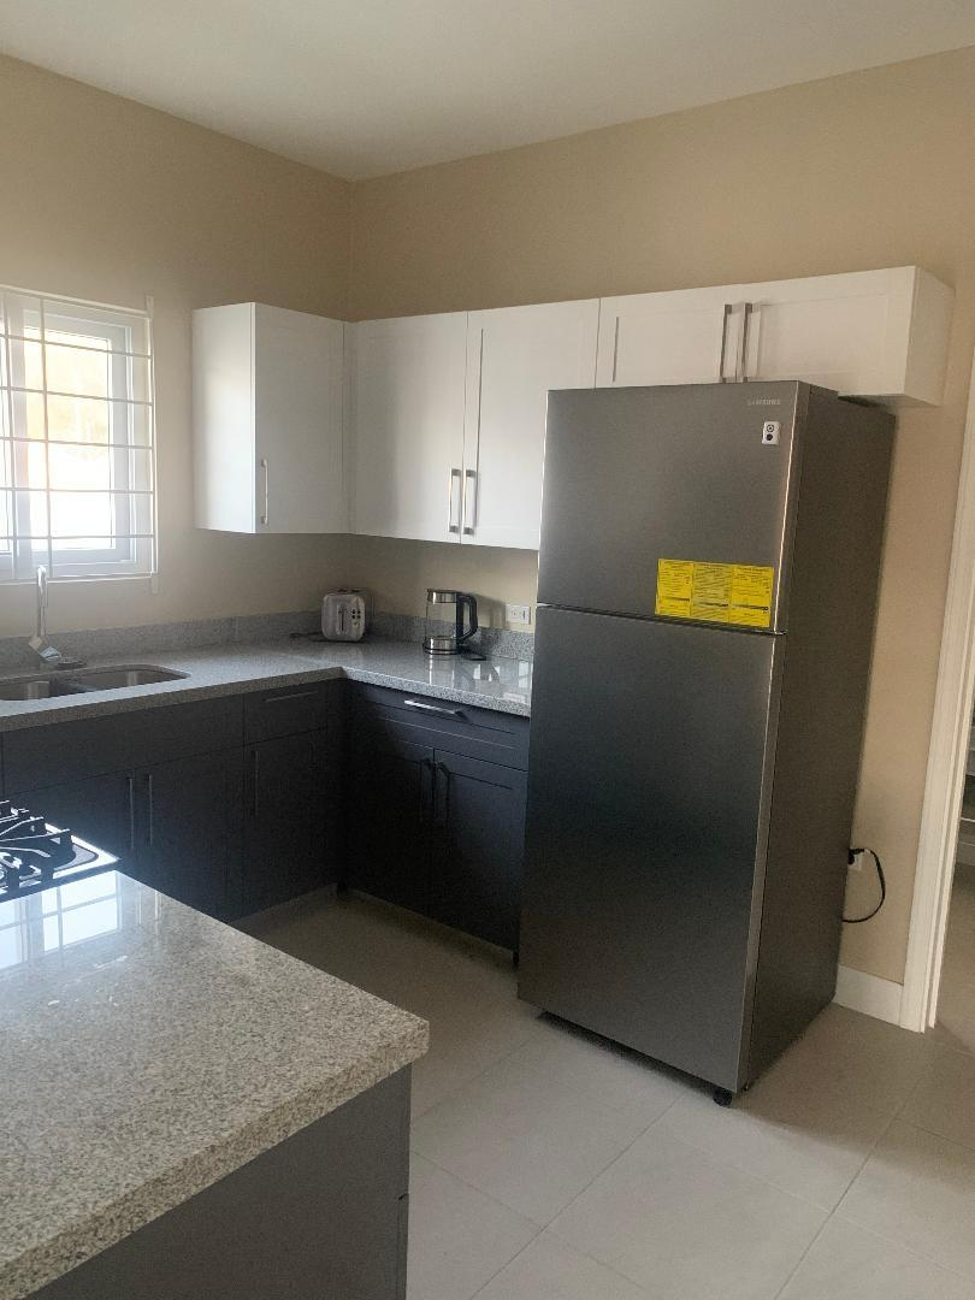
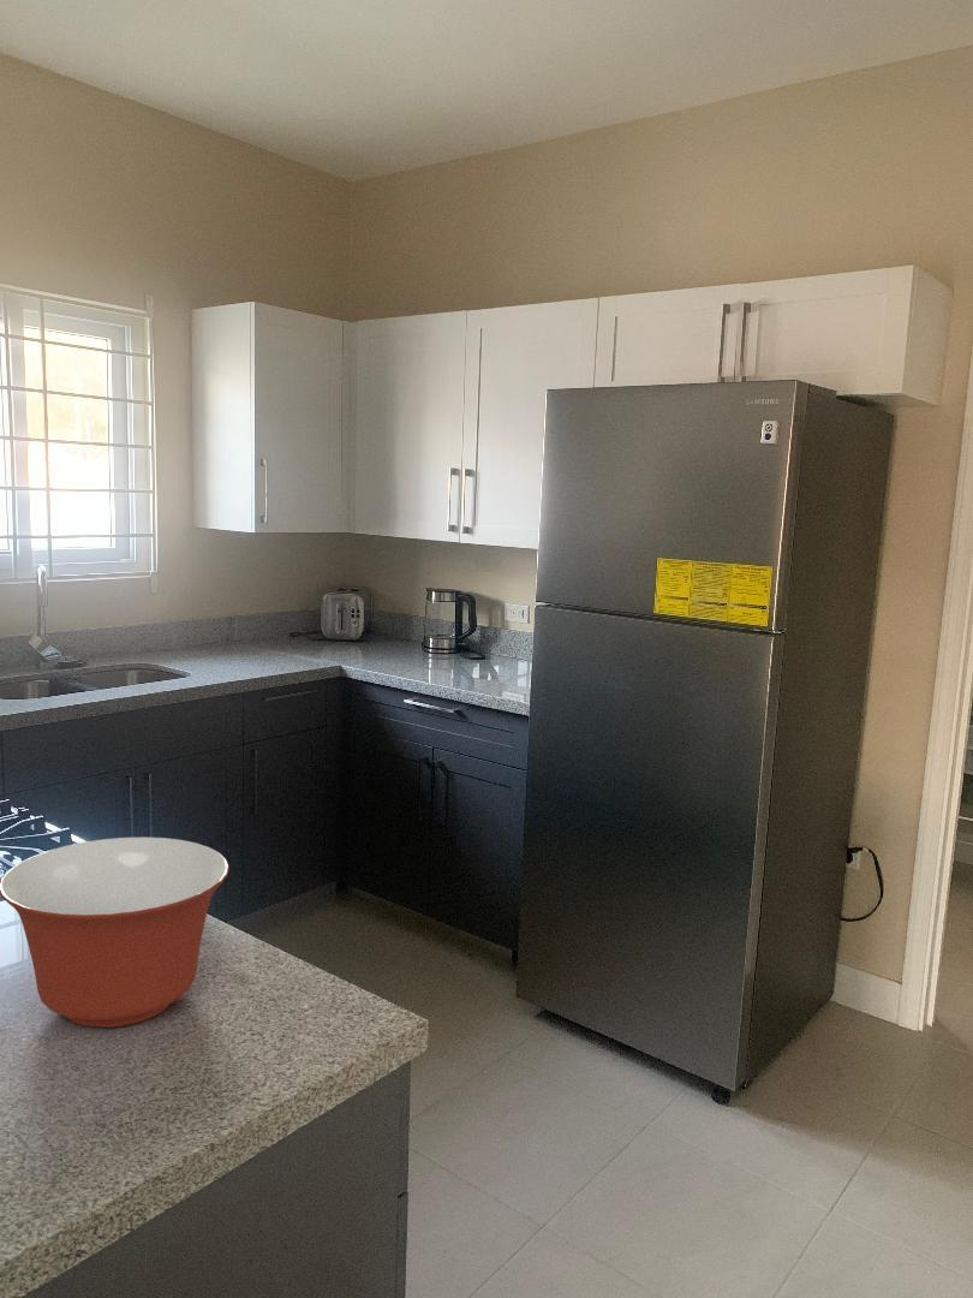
+ mixing bowl (118, 936)
